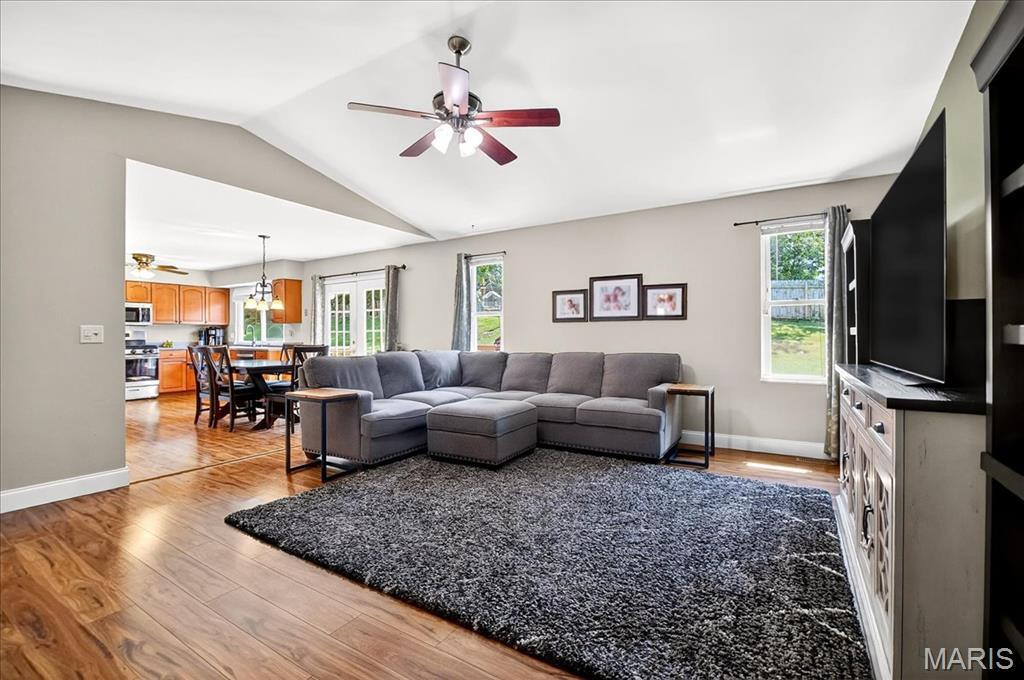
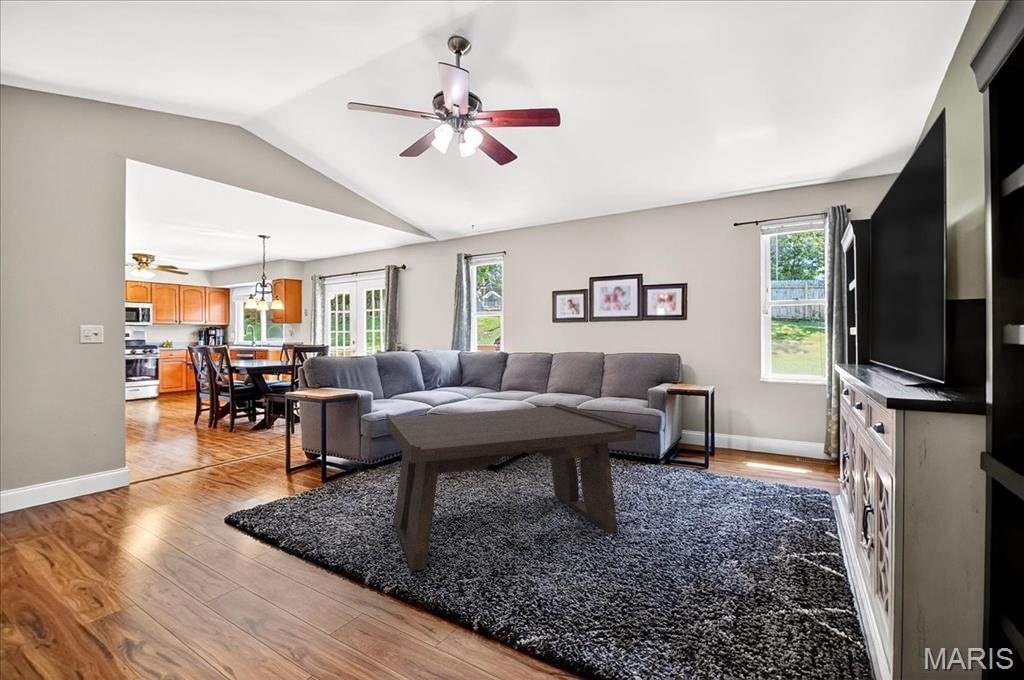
+ coffee table (496, 462)
